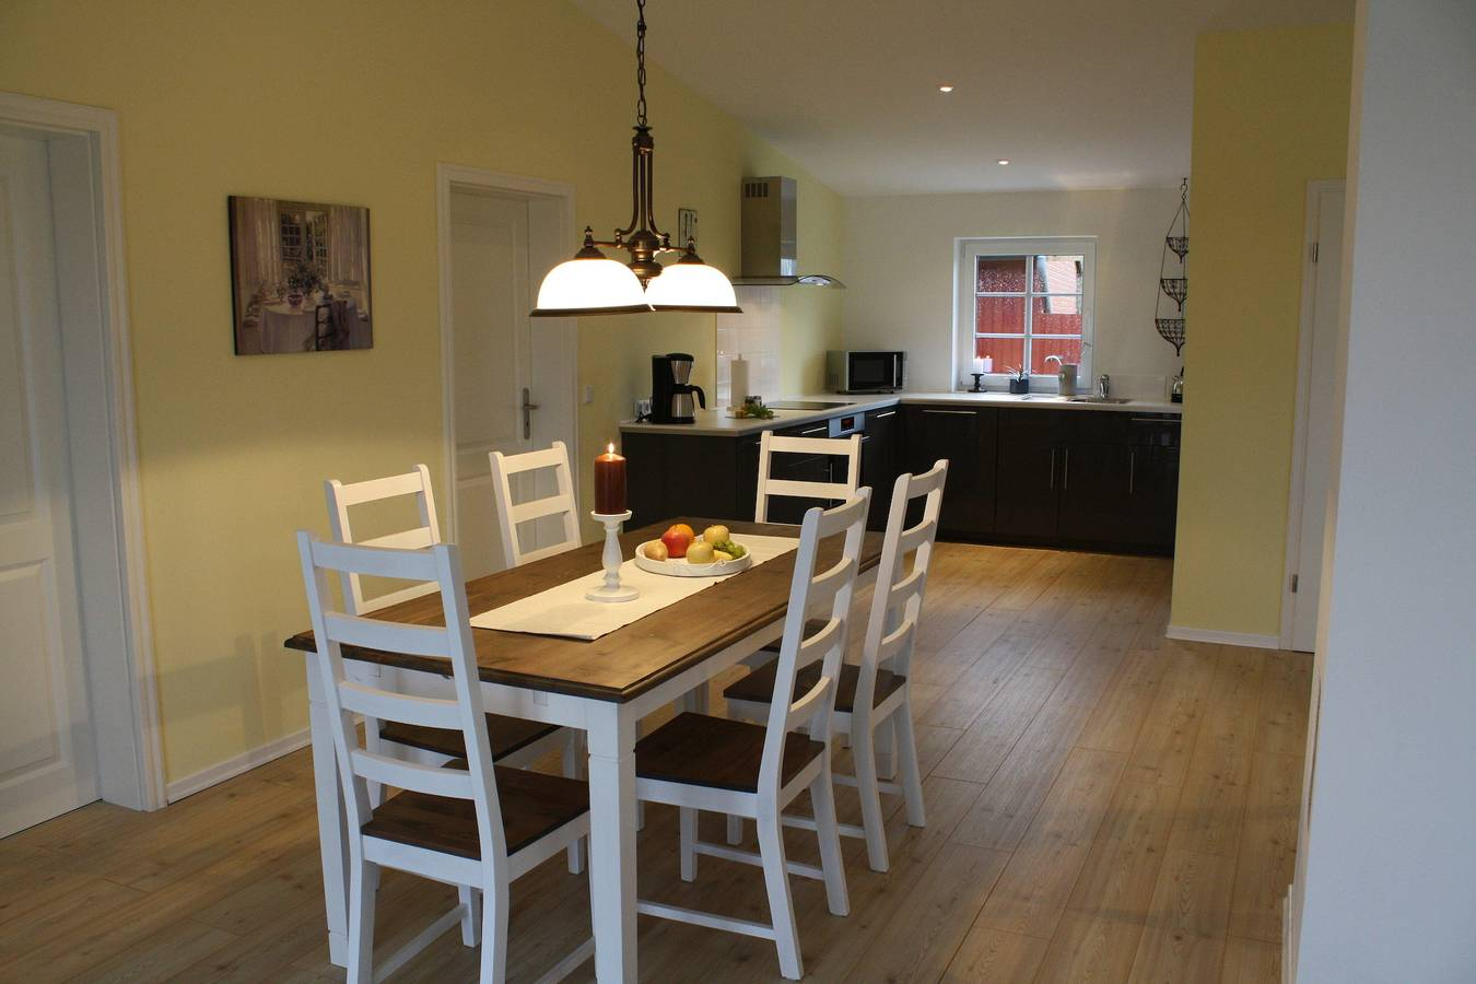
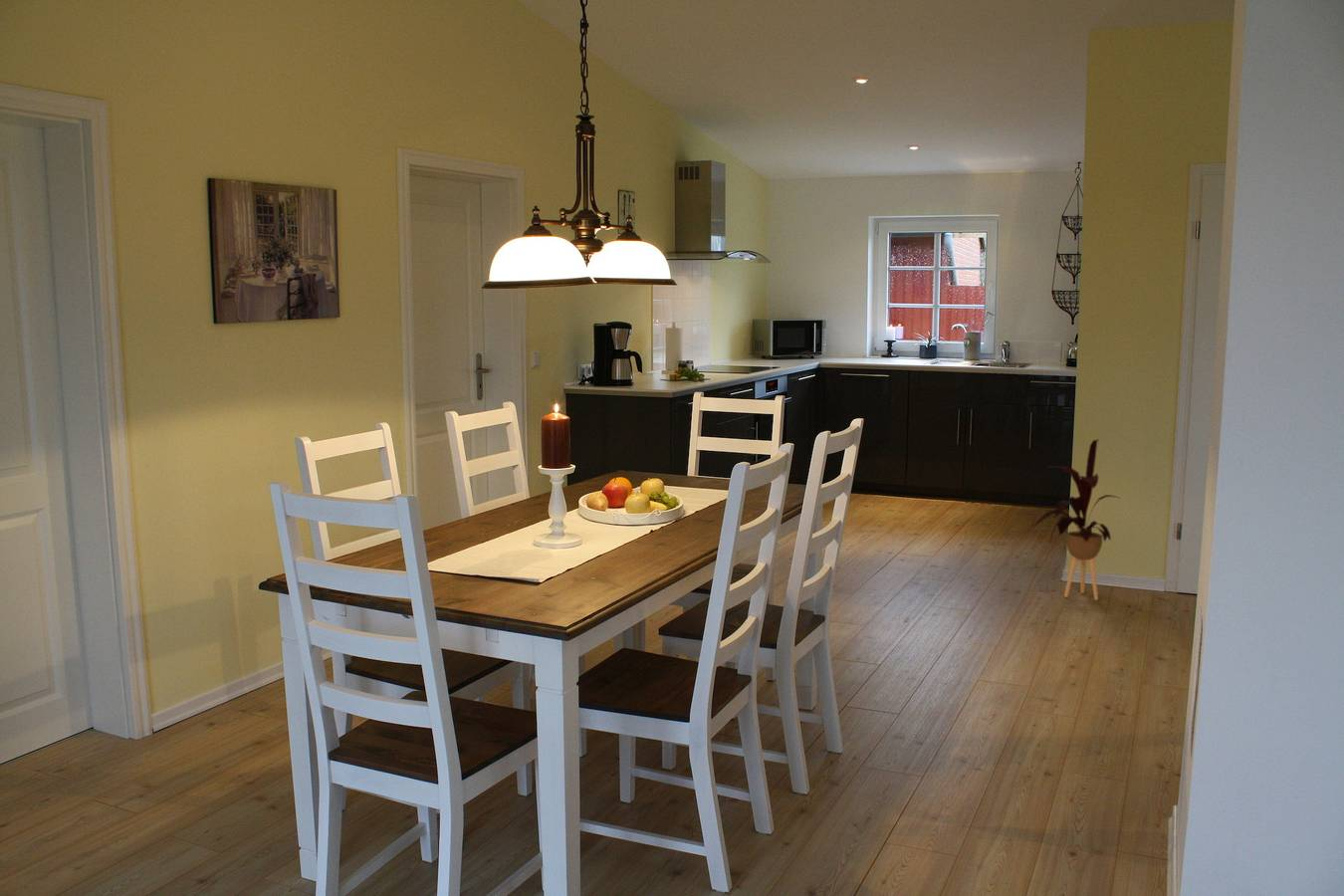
+ house plant (1075, 517)
